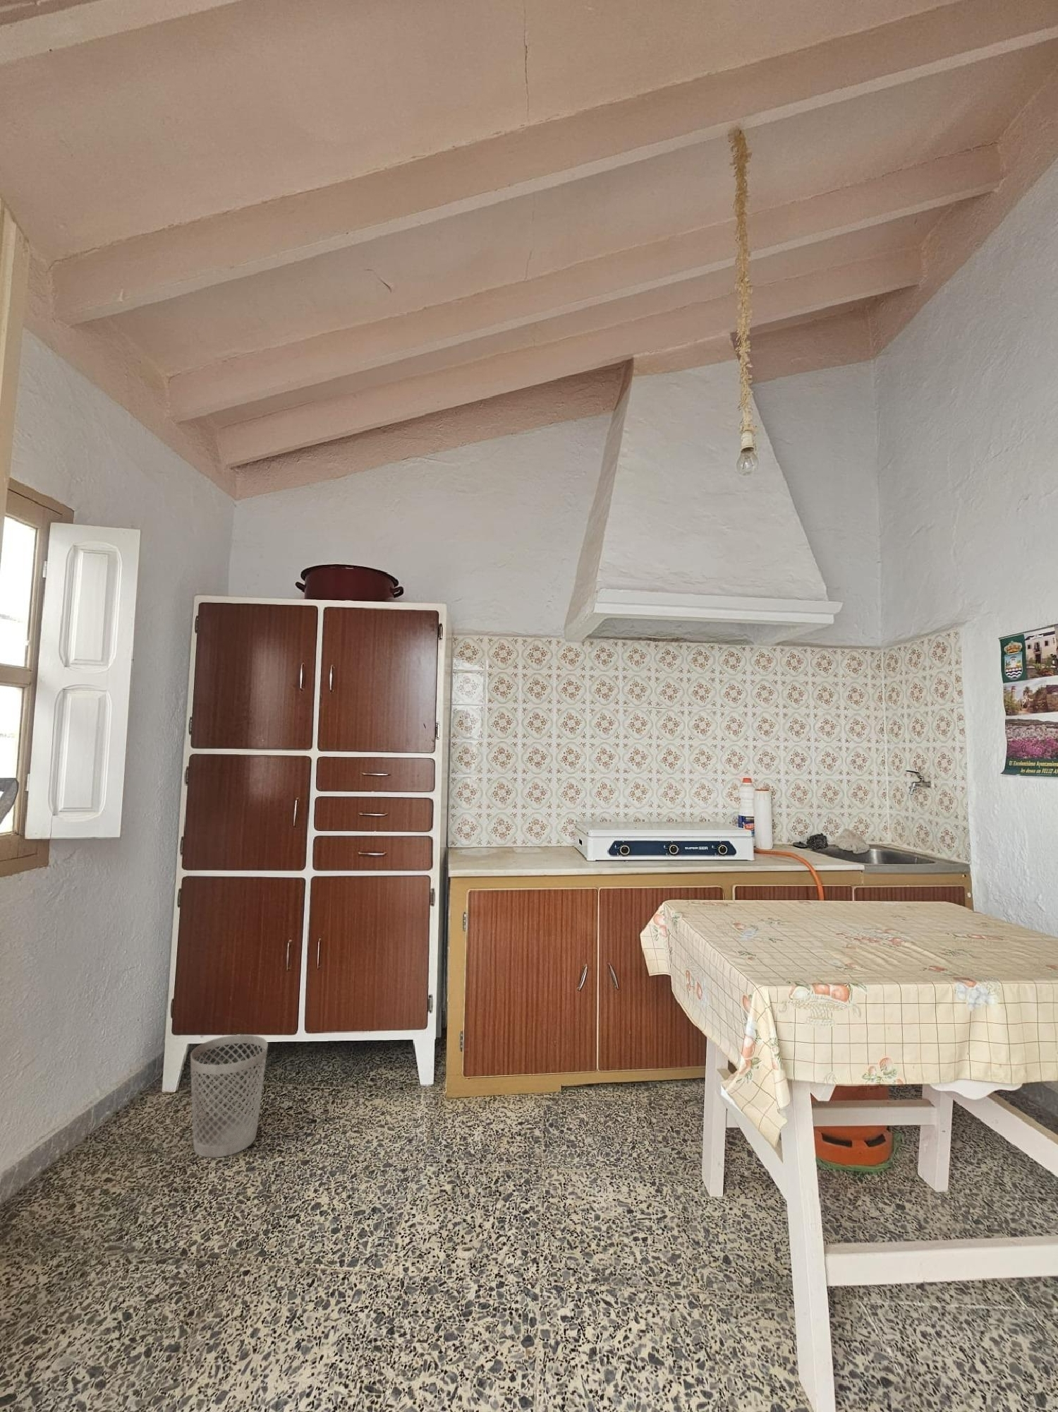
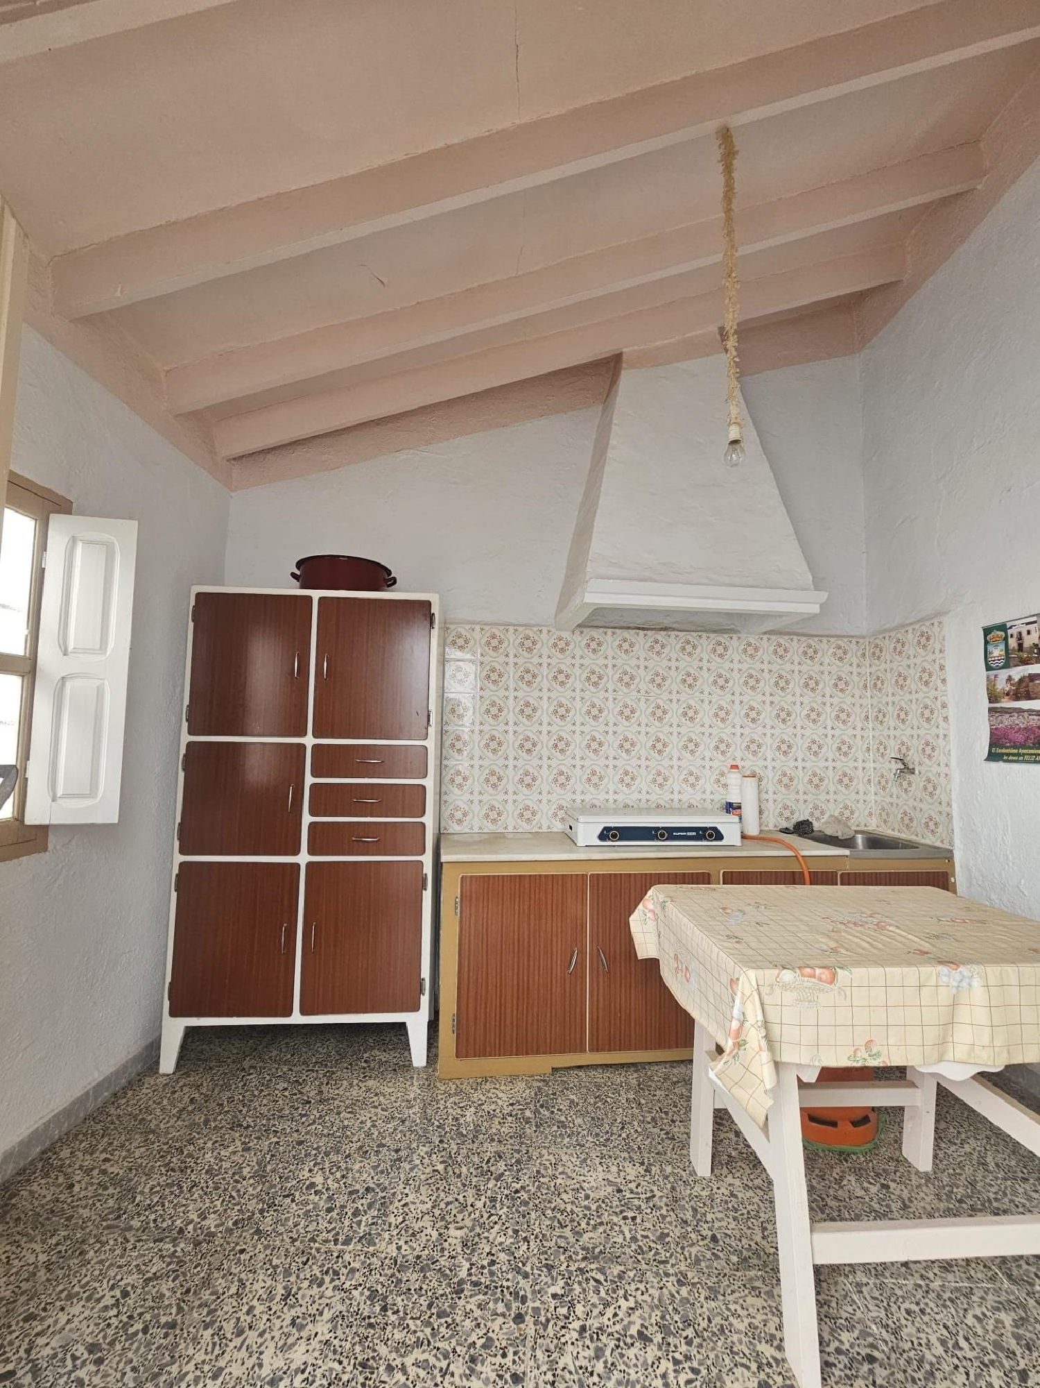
- wastebasket (227, 1094)
